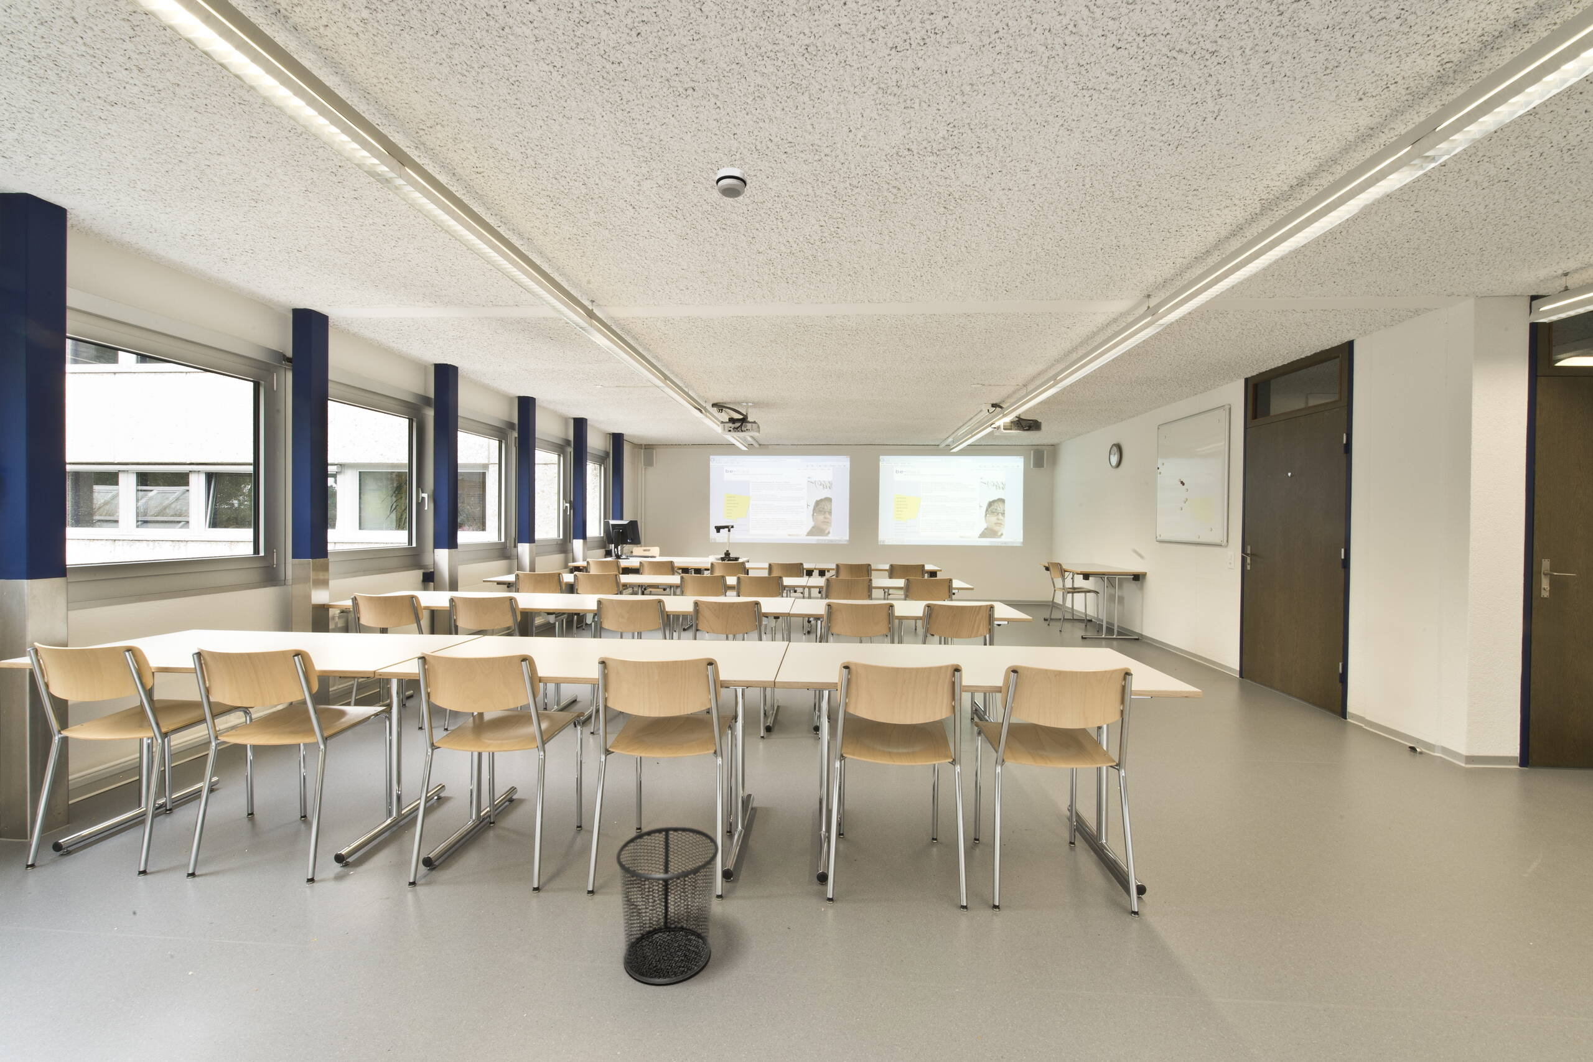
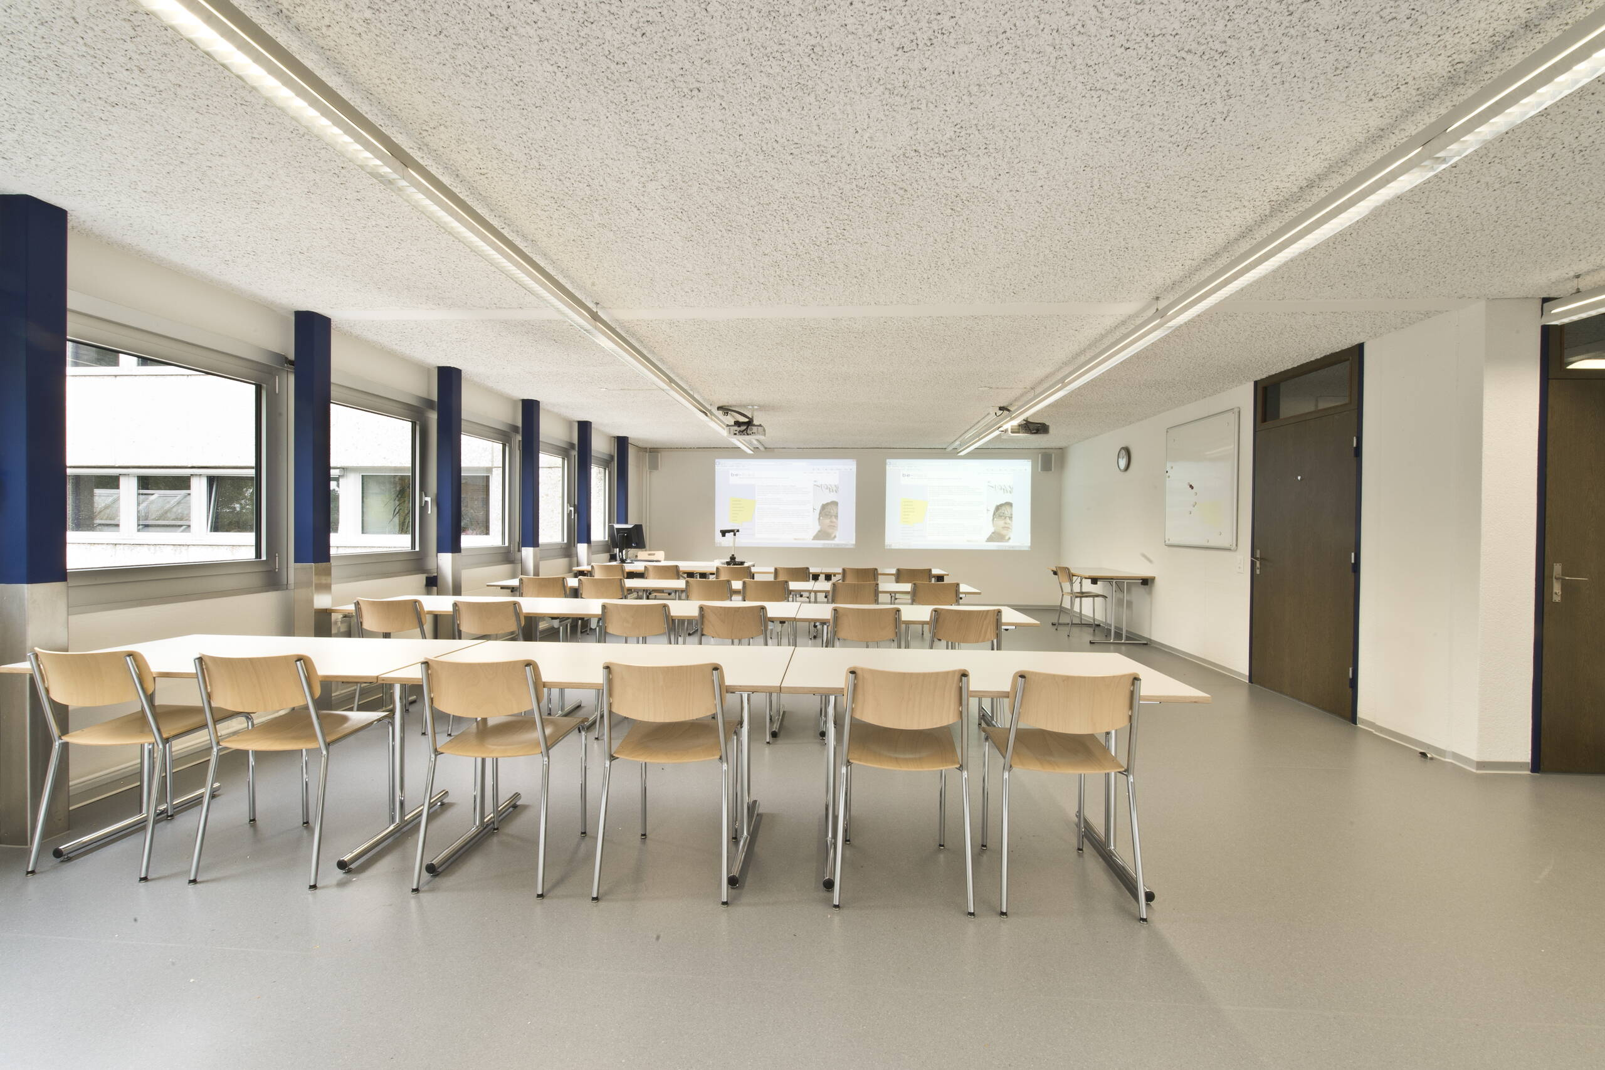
- waste bin (667, 902)
- smoke detector (731, 184)
